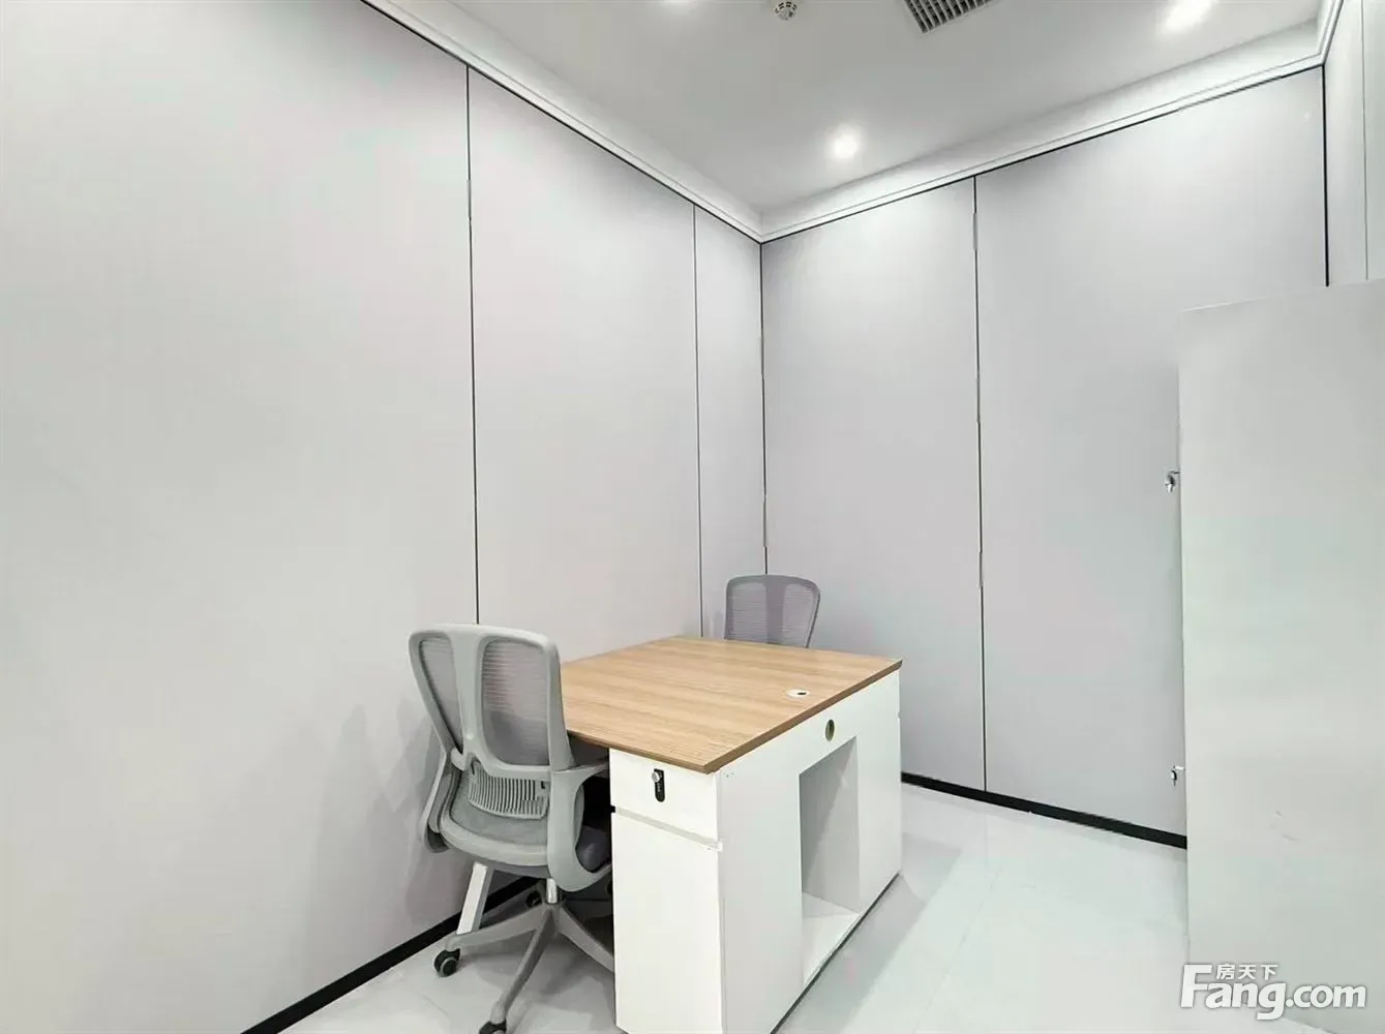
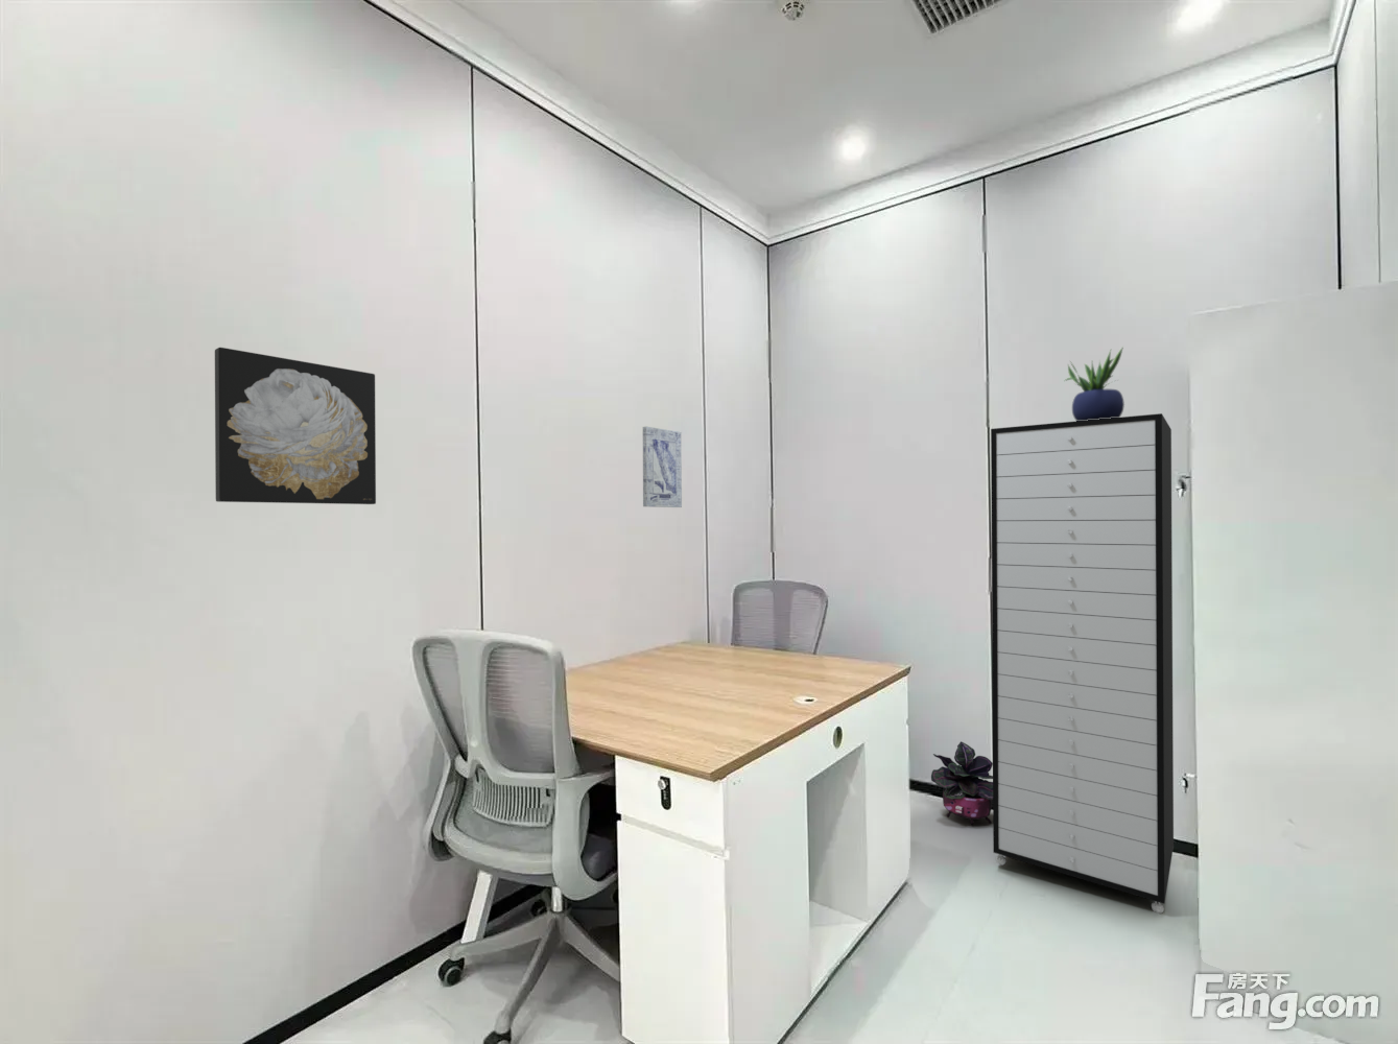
+ wall art (300, 432)
+ wall art (662, 467)
+ potted plant (1095, 387)
+ potted plant (966, 782)
+ storage cabinet (1082, 645)
